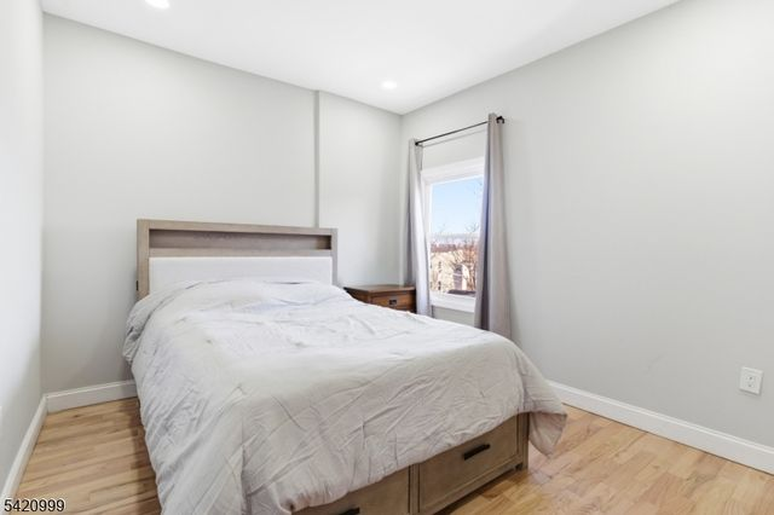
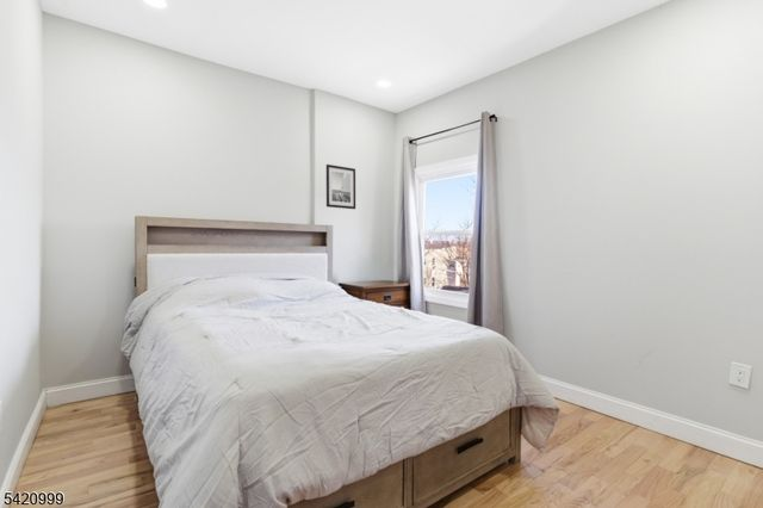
+ wall art (341, 187)
